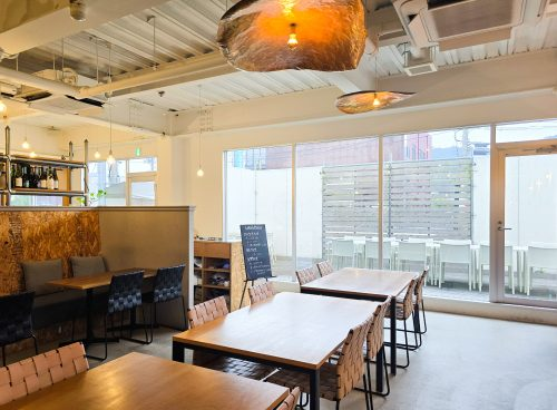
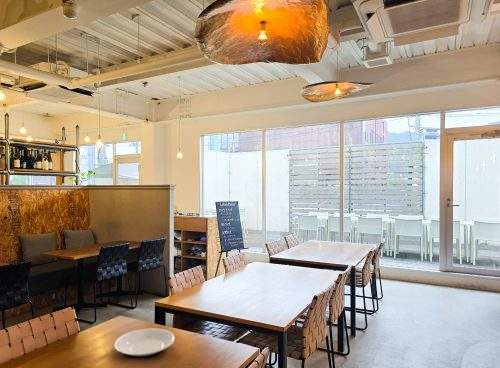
+ plate (145, 344)
